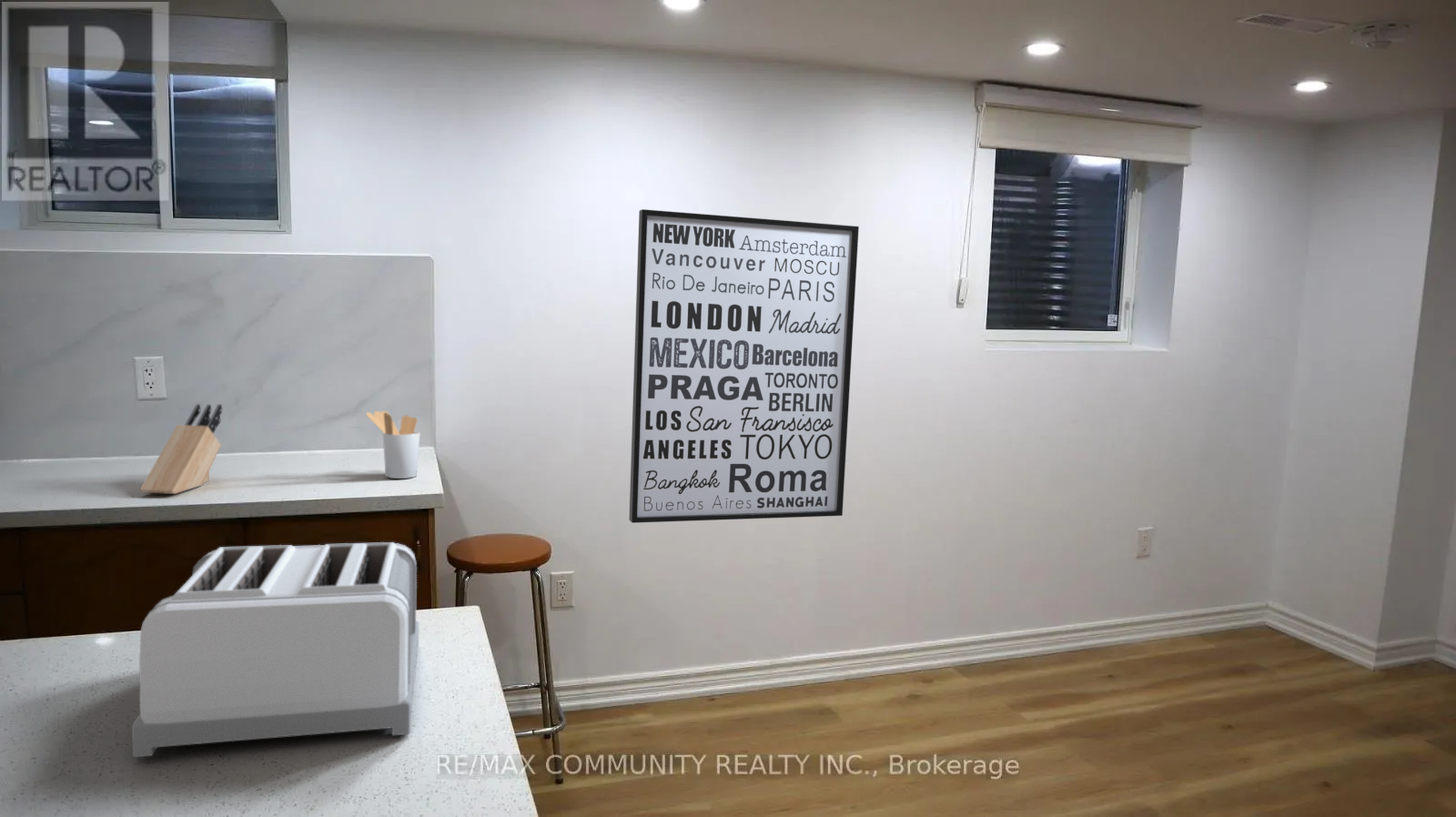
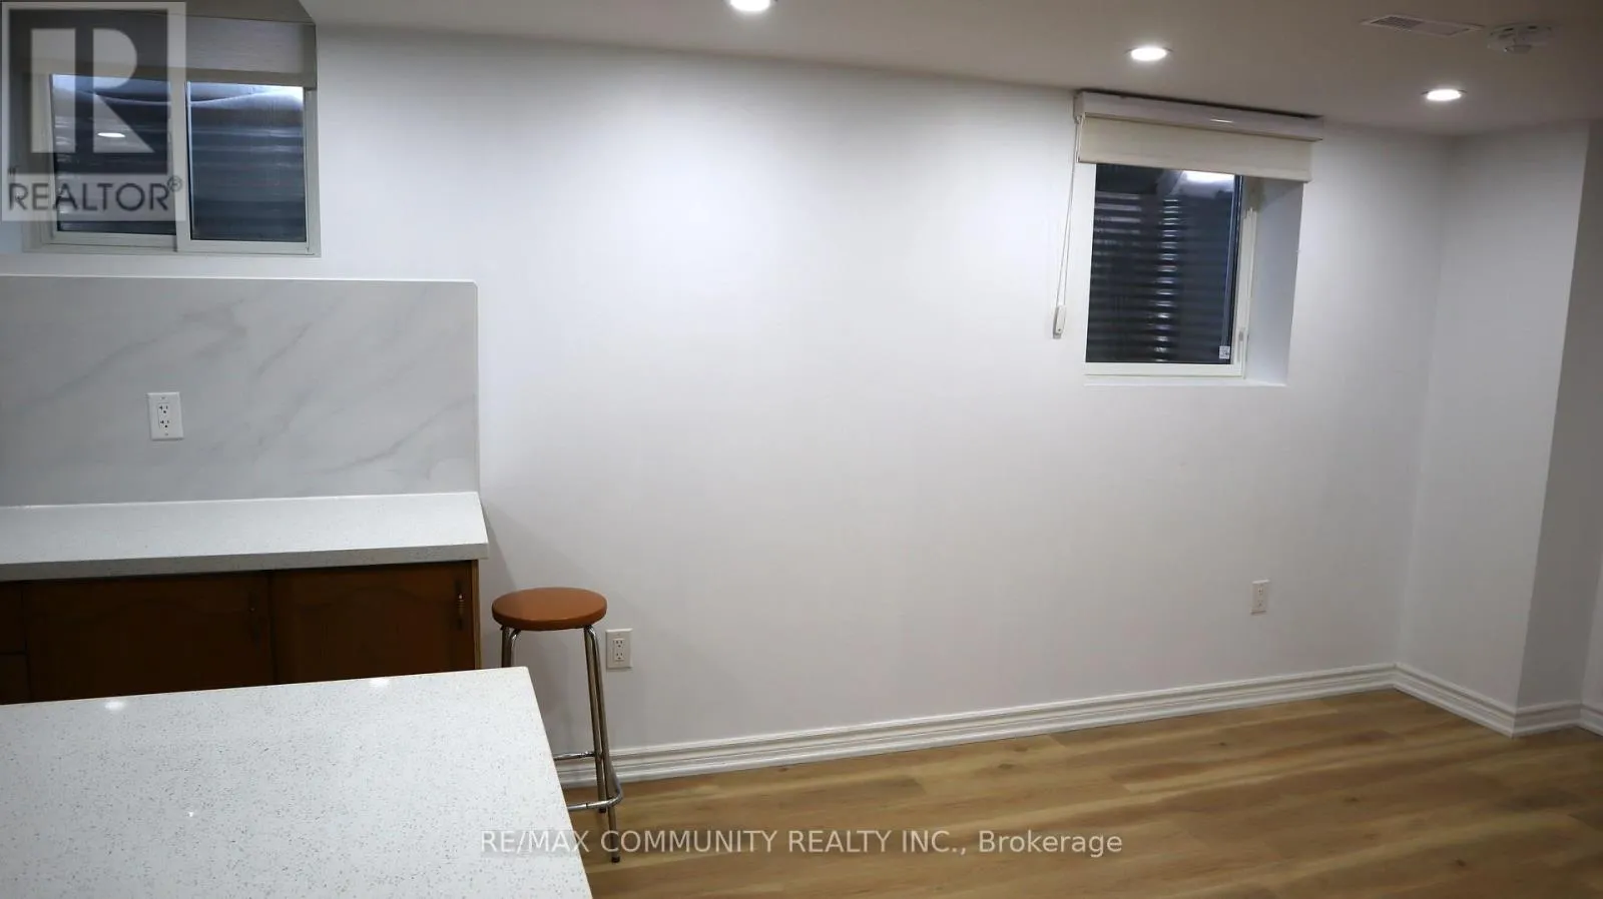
- utensil holder (393, 442)
- wall art (745, 370)
- knife block (186, 446)
- toaster (298, 624)
